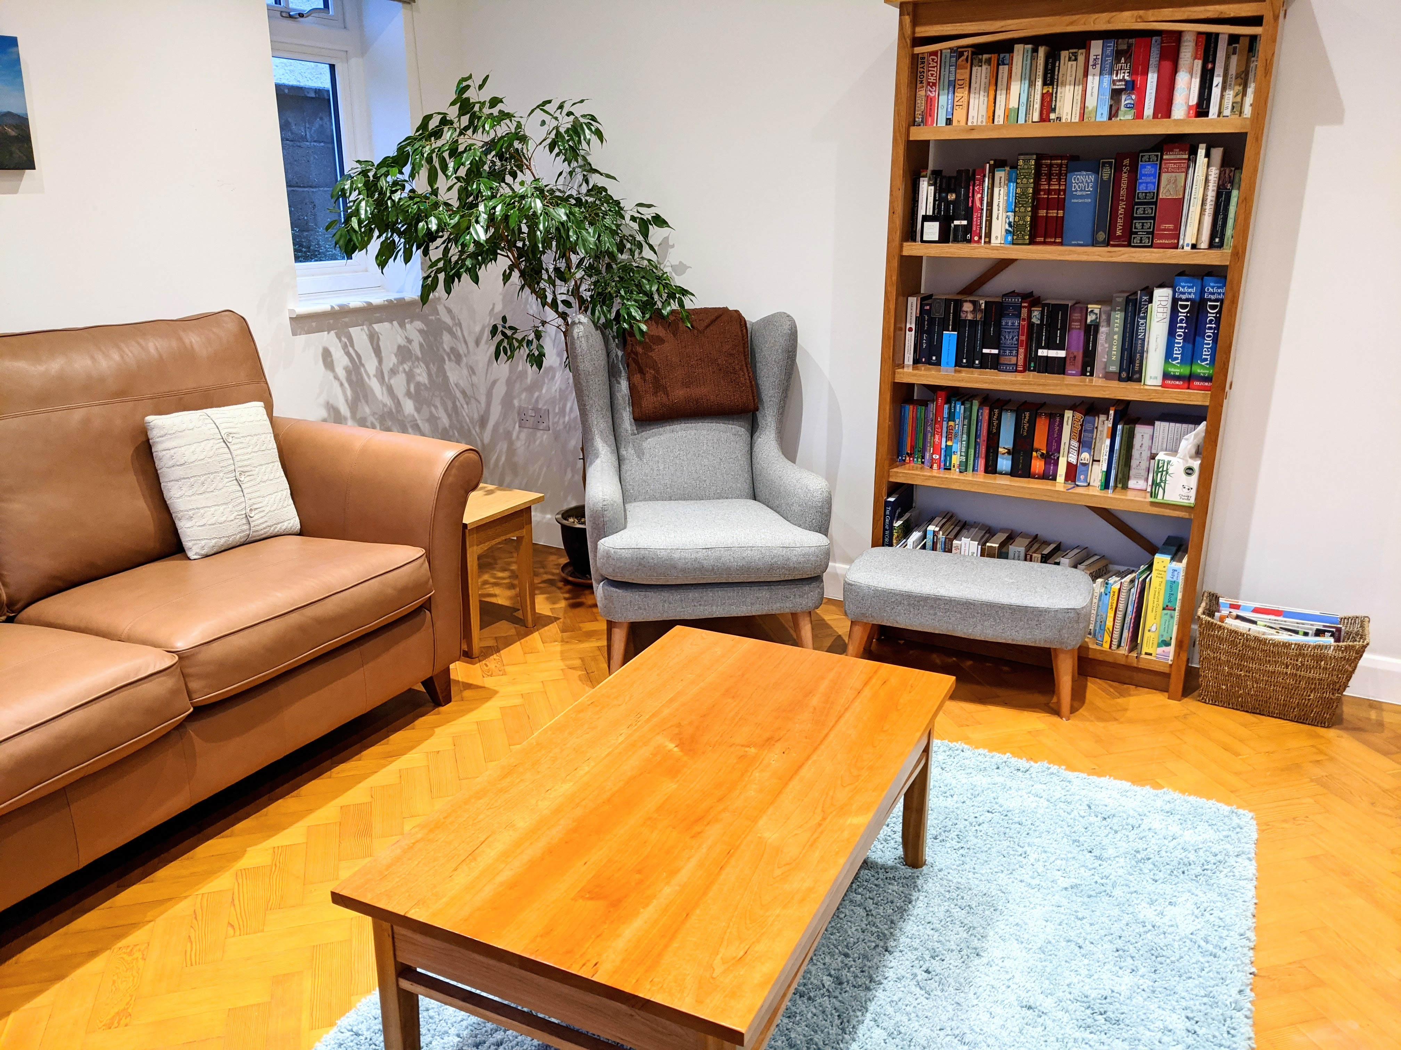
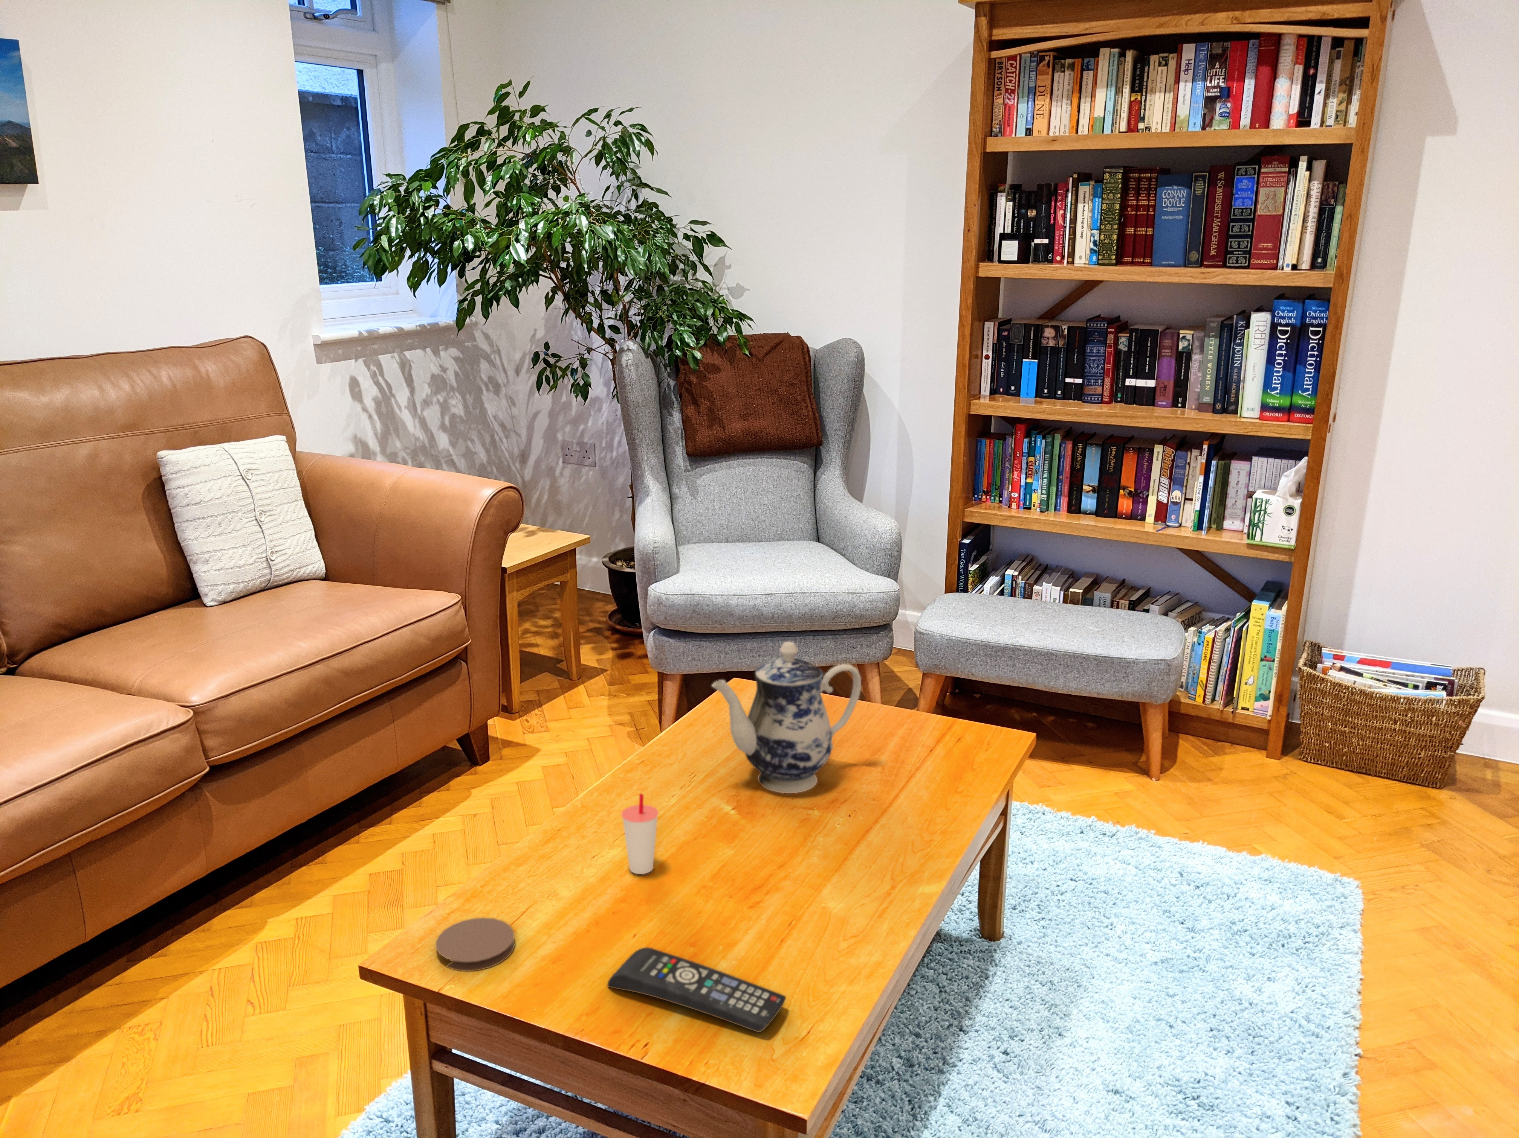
+ remote control (695, 987)
+ coaster (476, 943)
+ teapot (788, 712)
+ cup (640, 831)
